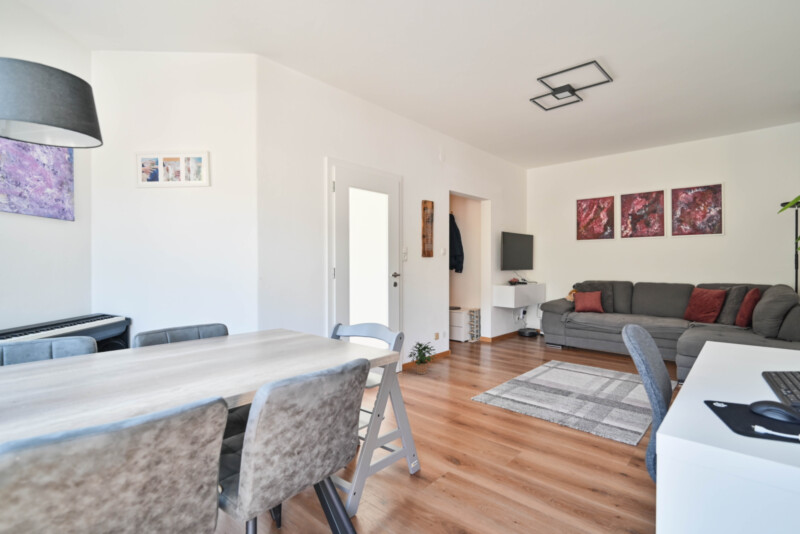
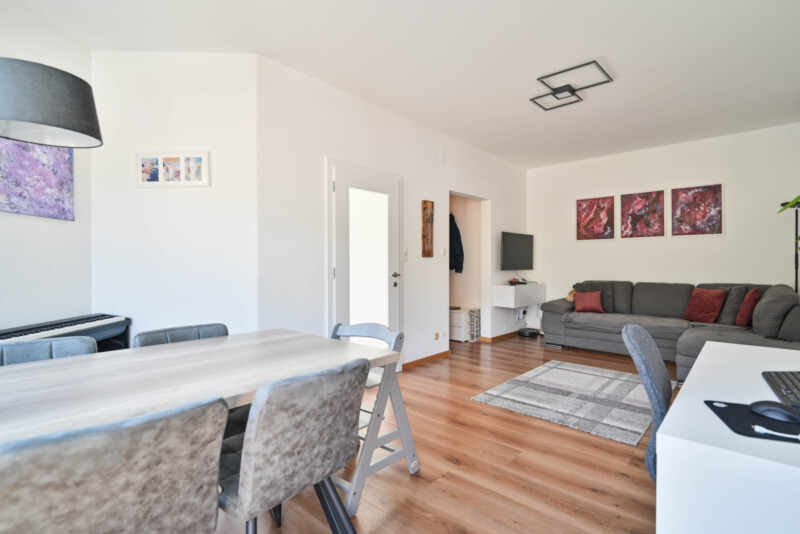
- potted plant (423, 355)
